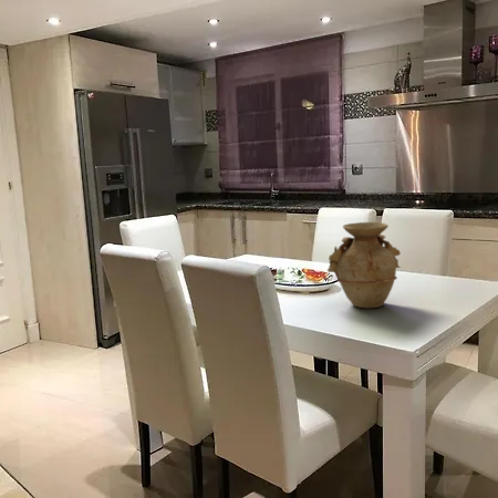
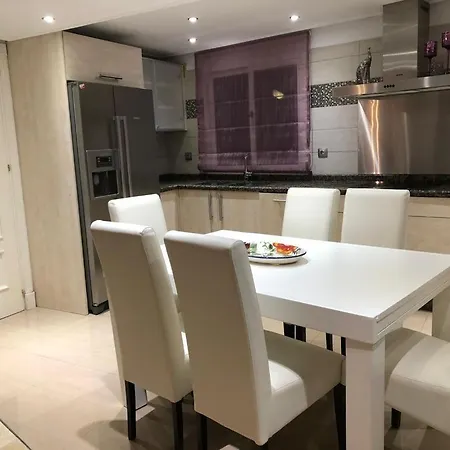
- vase (367, 264)
